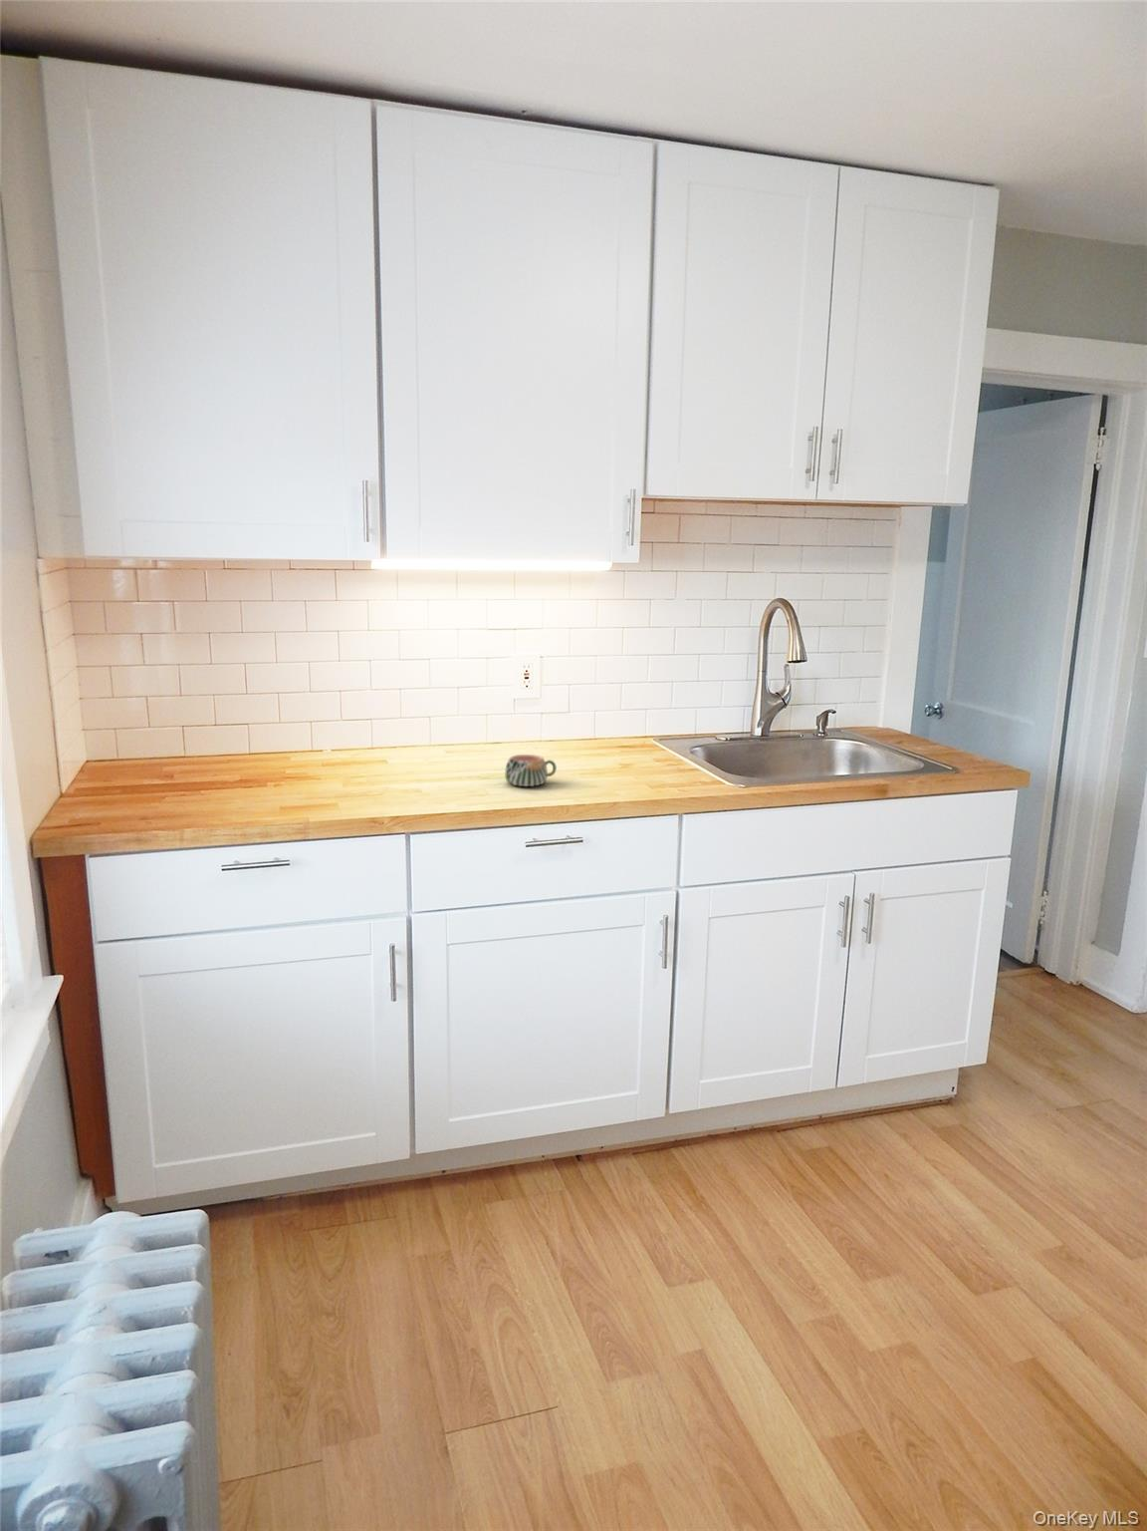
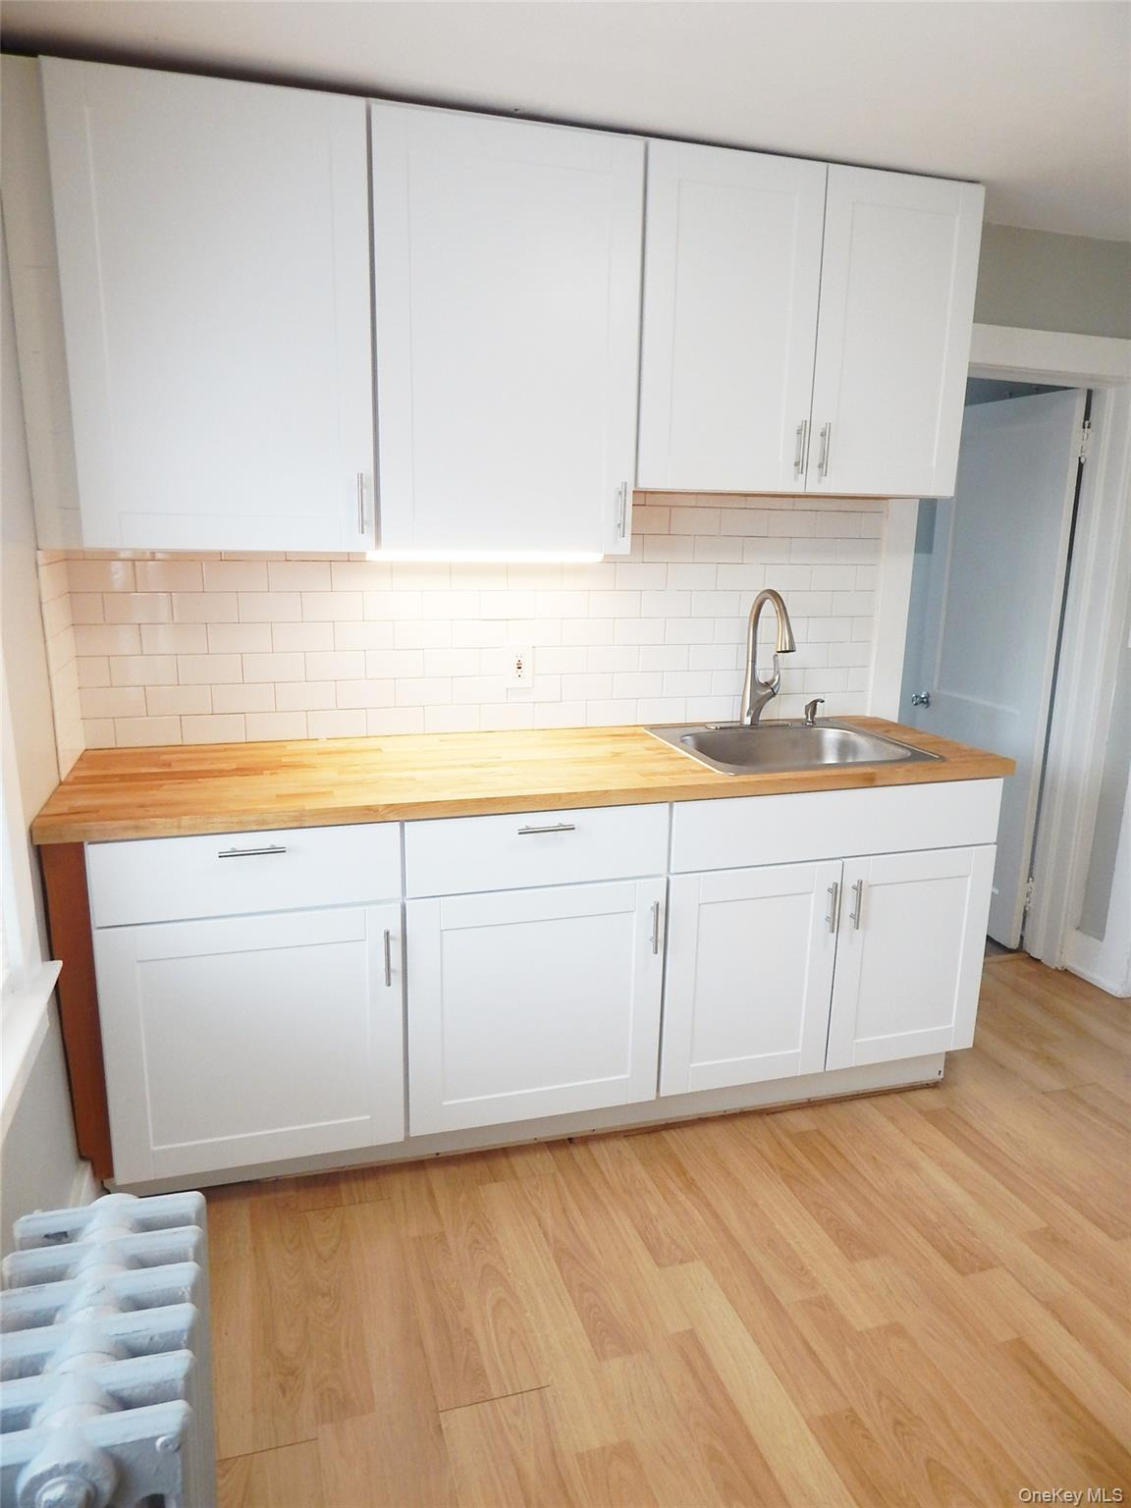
- mug (530, 769)
